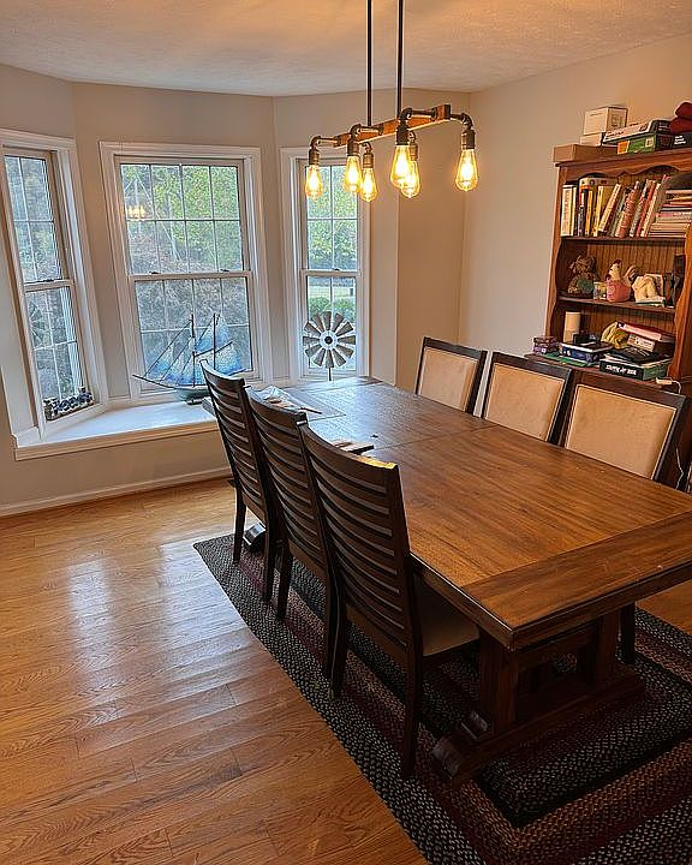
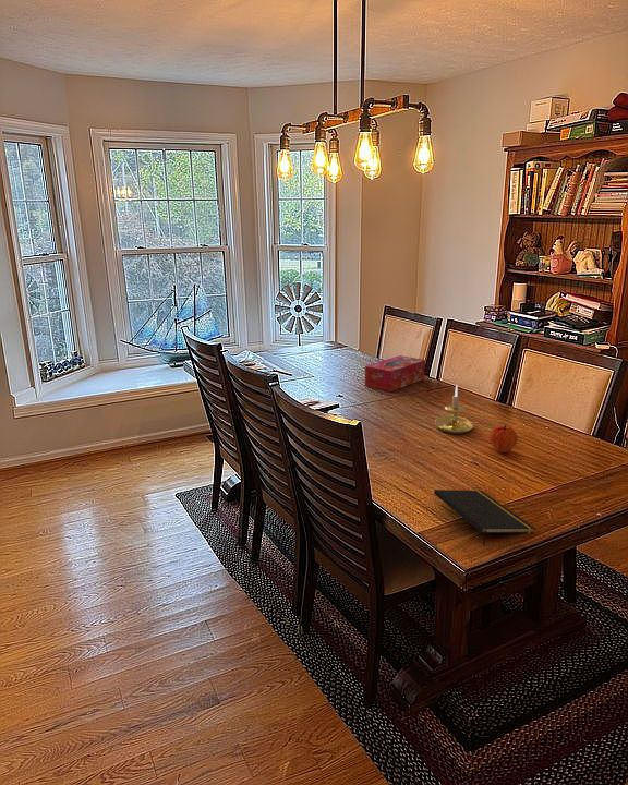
+ fruit (503, 437)
+ tissue box (395, 372)
+ notepad (482, 510)
+ candle holder (456, 407)
